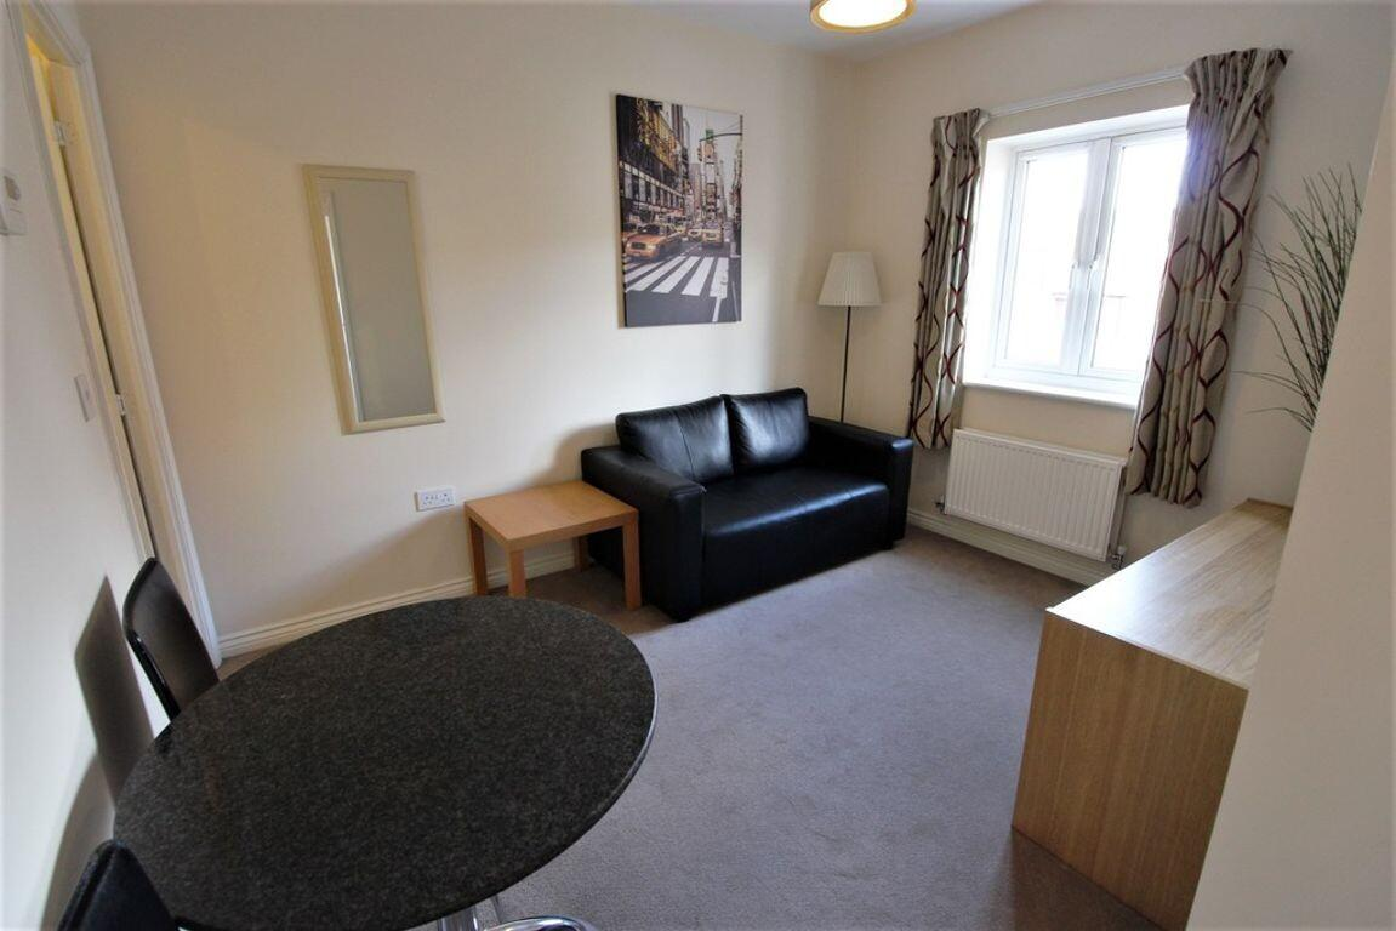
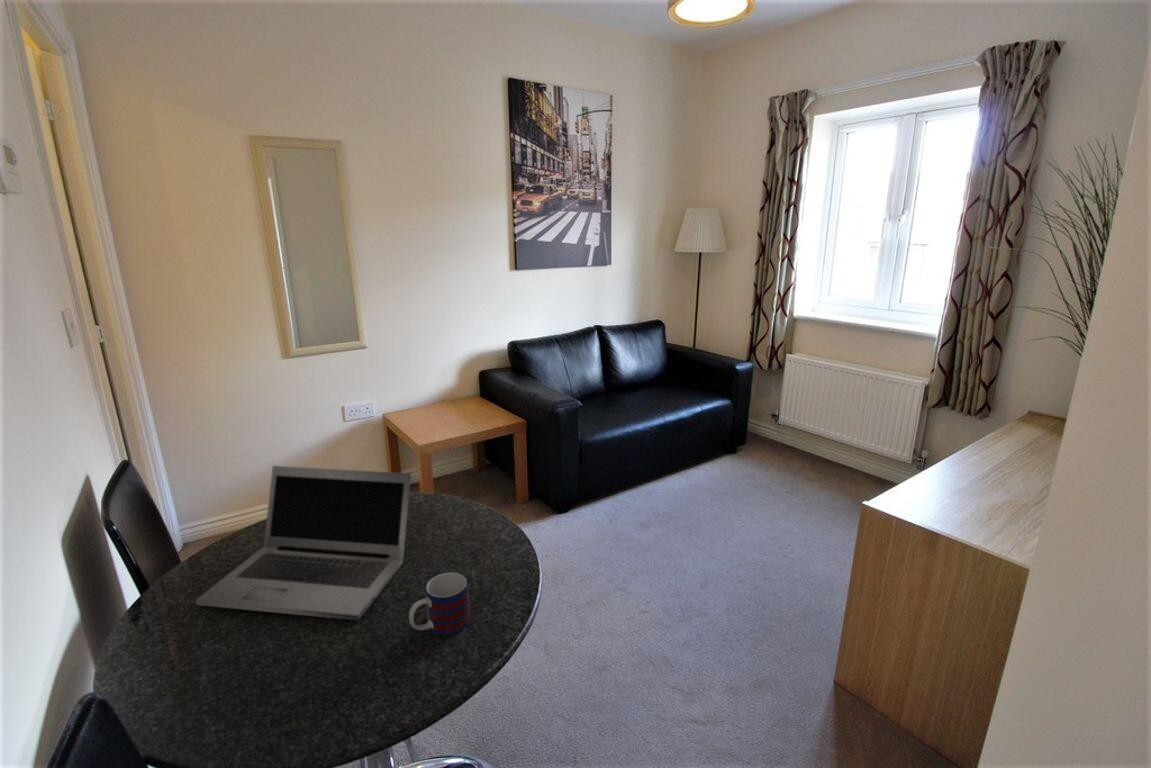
+ mug (439, 607)
+ laptop (311, 535)
